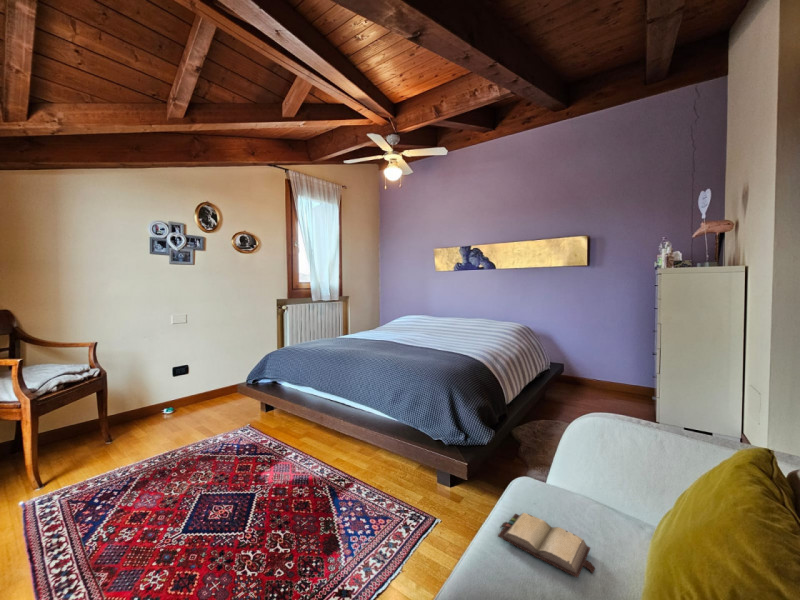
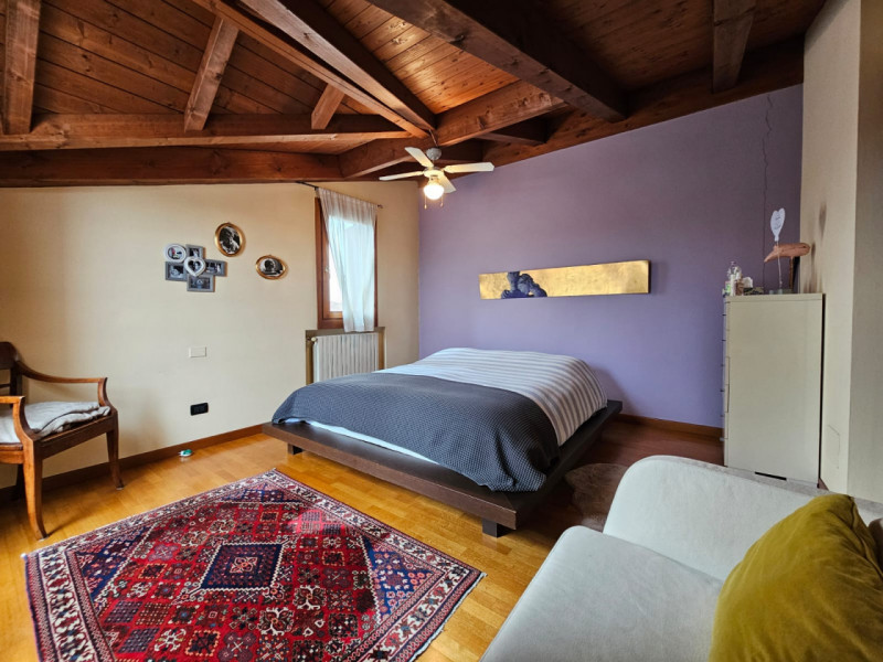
- hardback book (544, 539)
